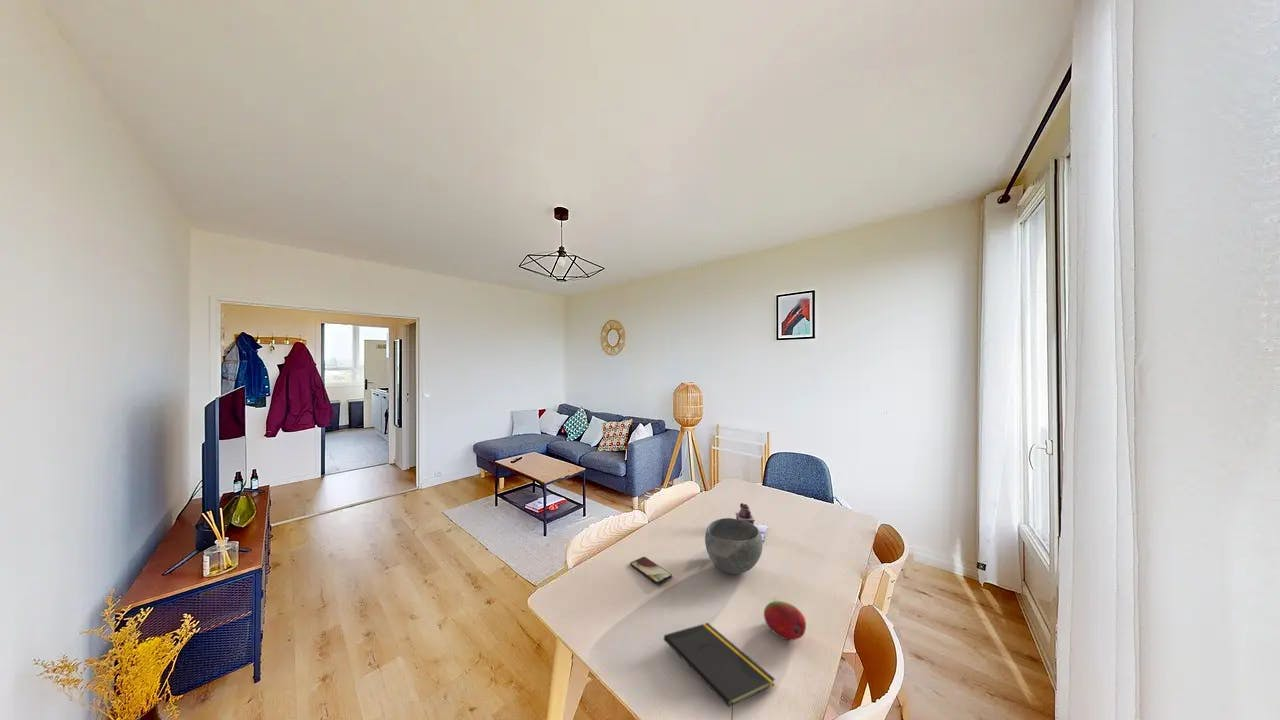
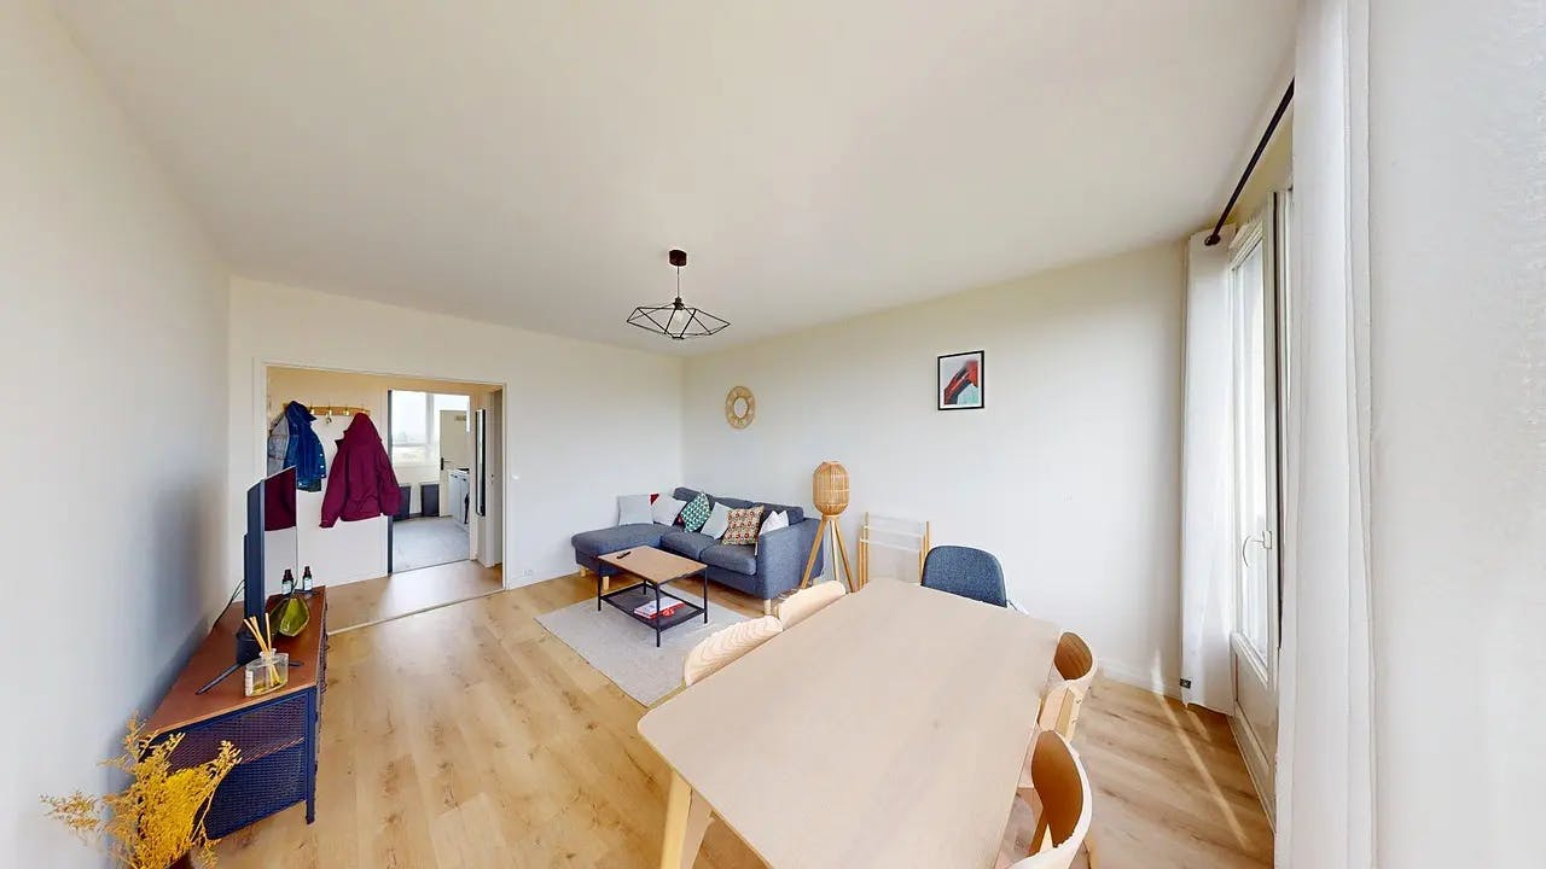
- bowl (733, 548)
- teapot (745, 517)
- fruit (783, 618)
- smartphone (650, 569)
- notepad (716, 658)
